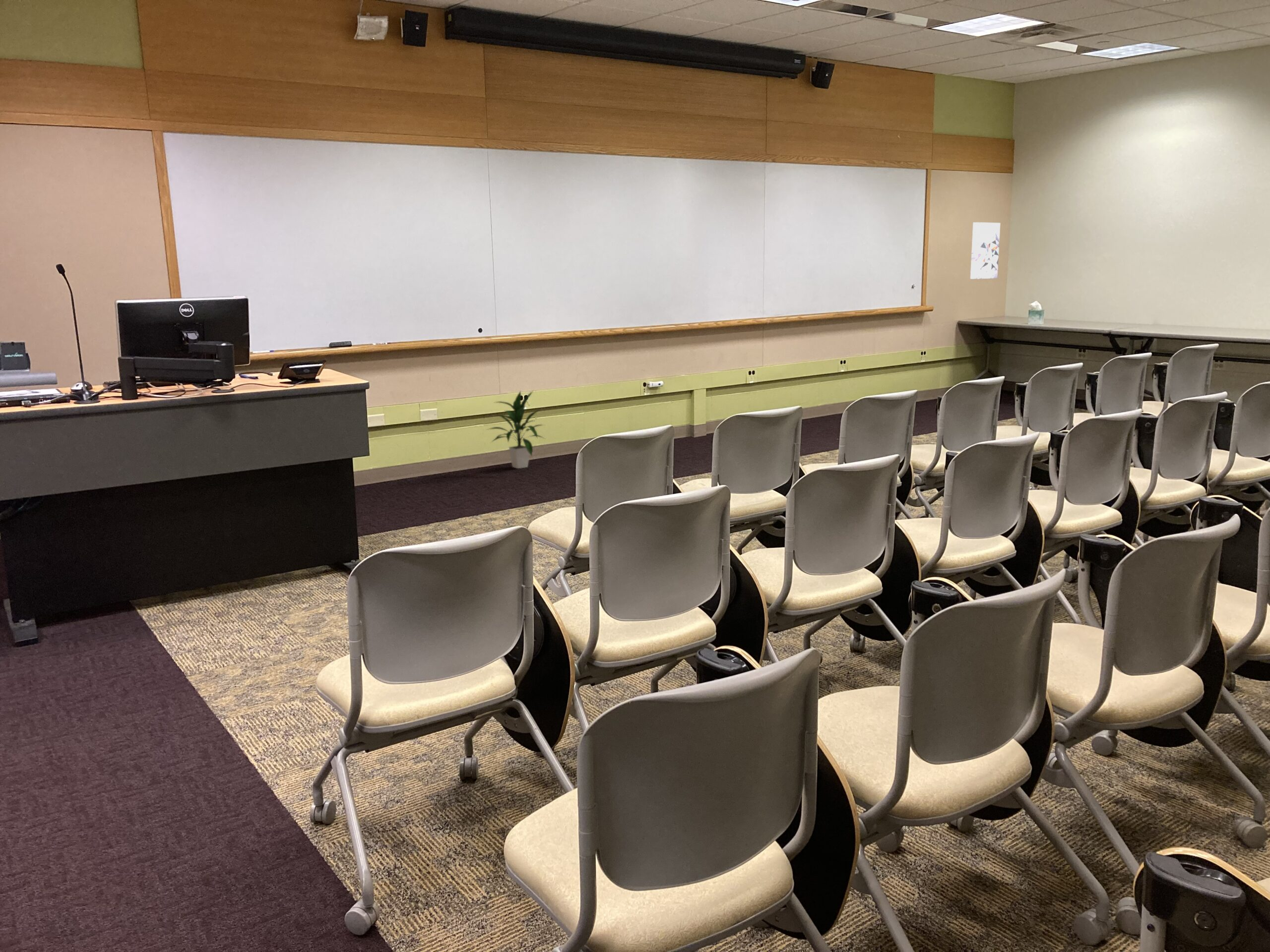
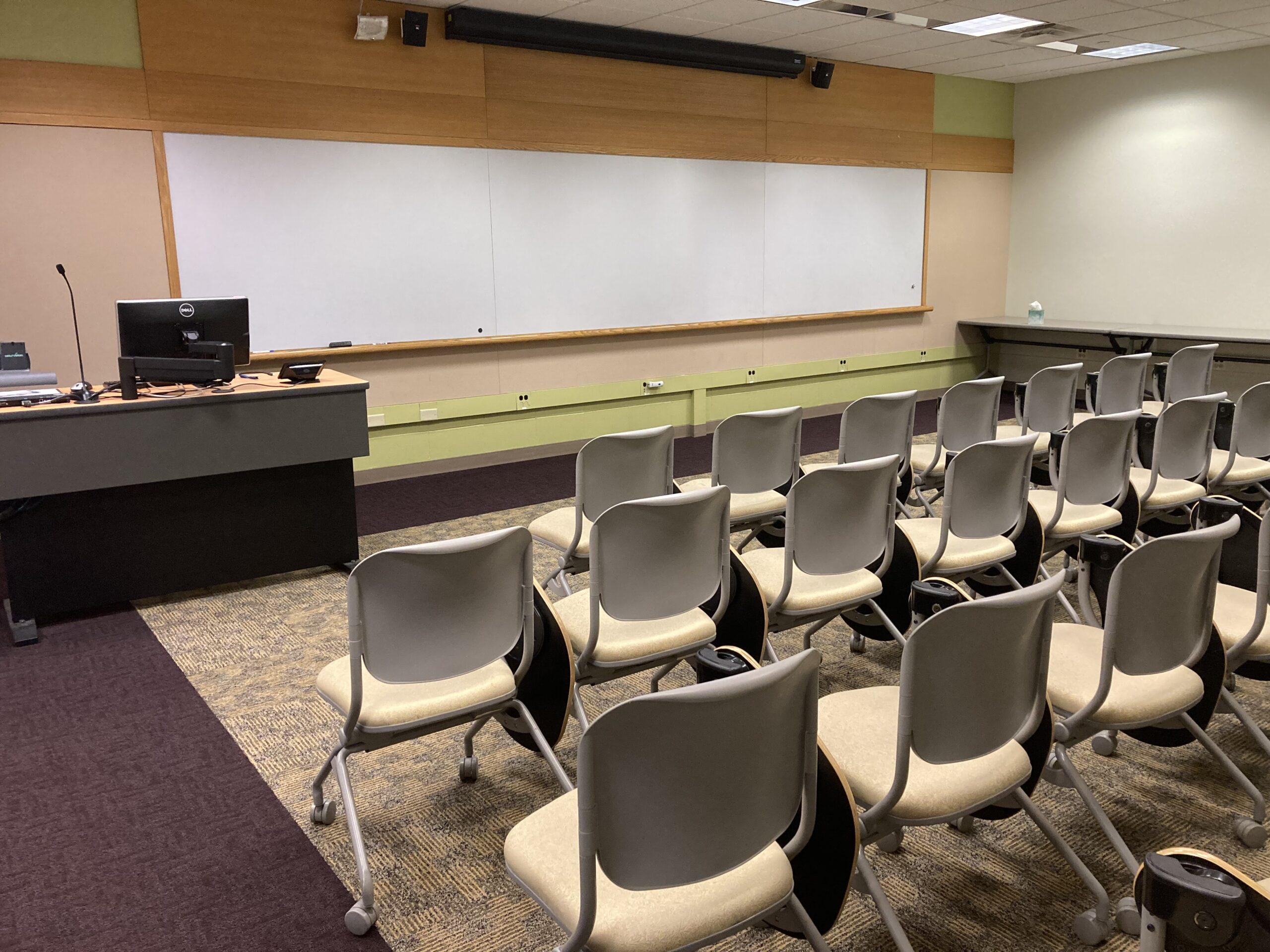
- indoor plant (518, 429)
- wall art (985, 250)
